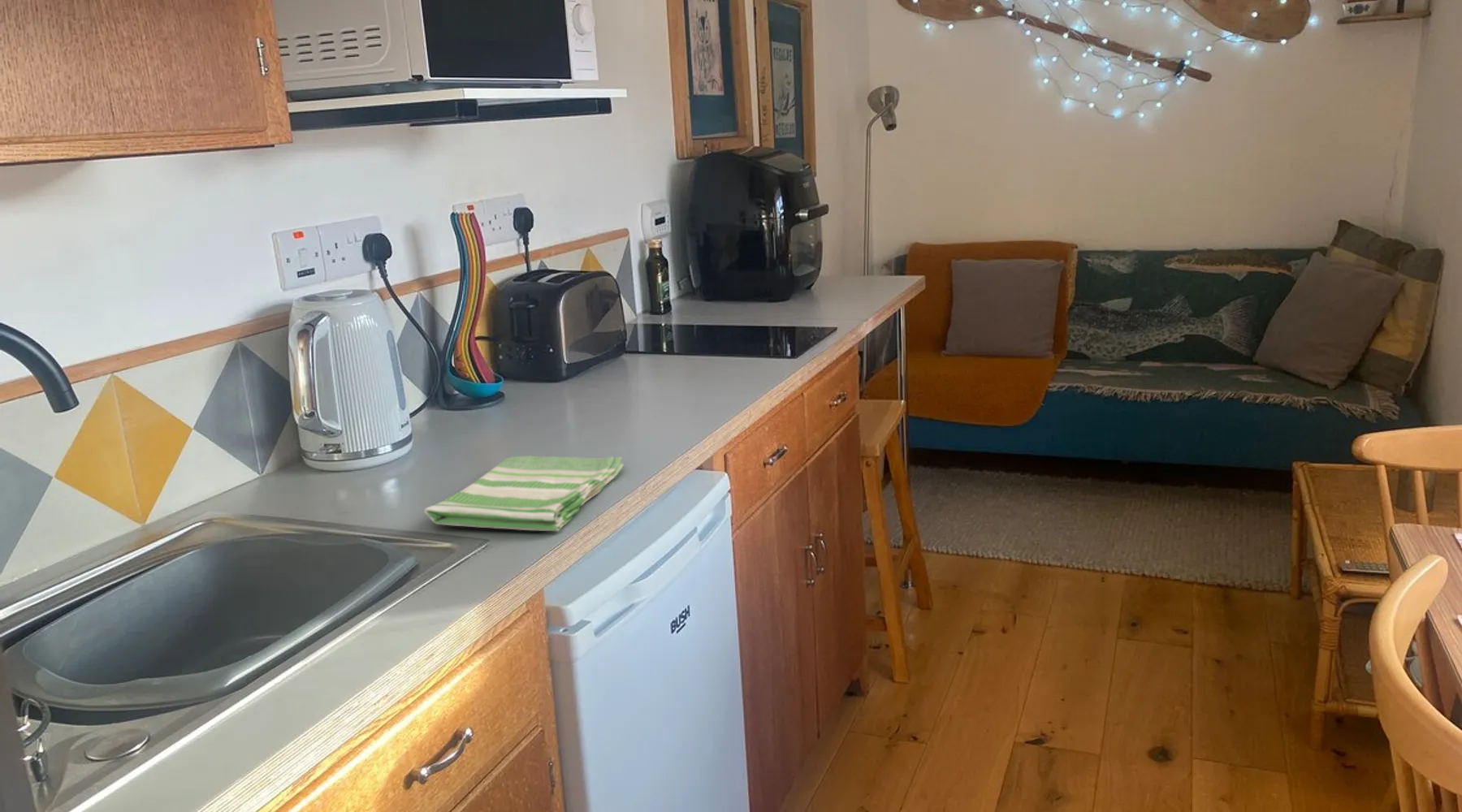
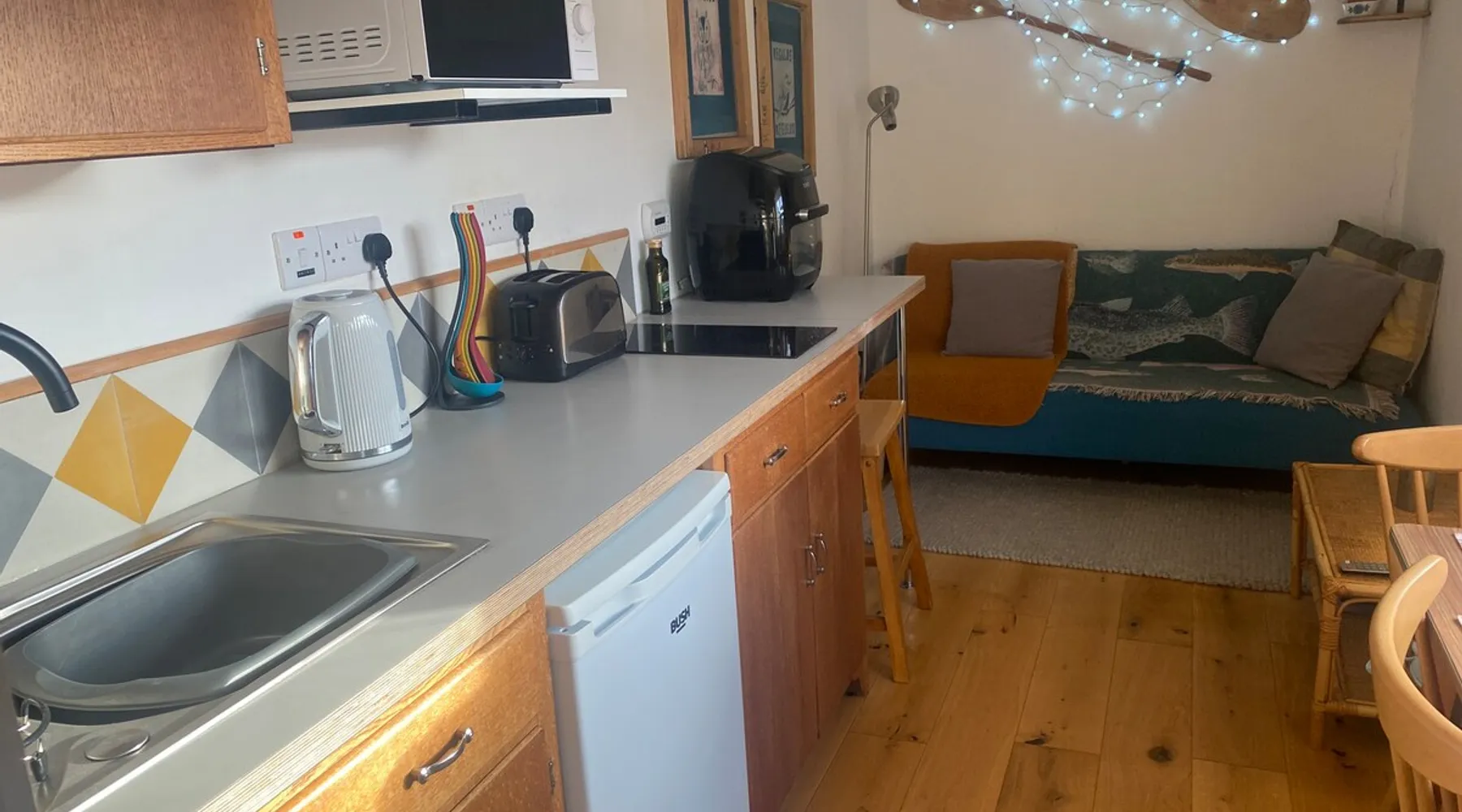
- dish towel (529, 488)
